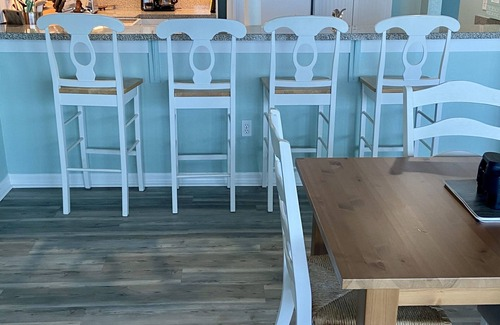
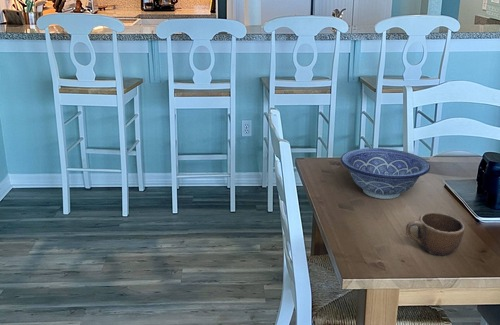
+ decorative bowl (383, 176)
+ mug (436, 236)
